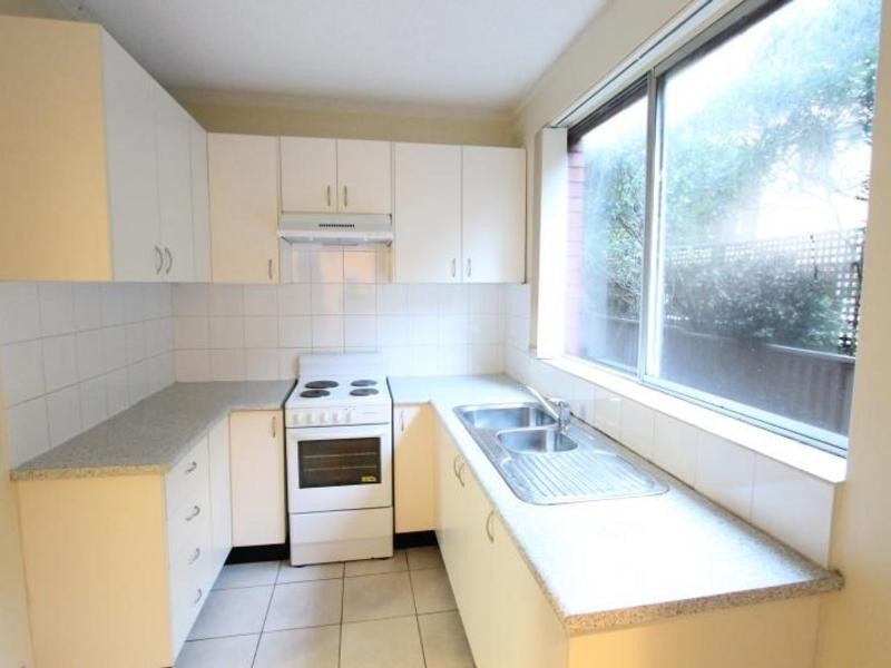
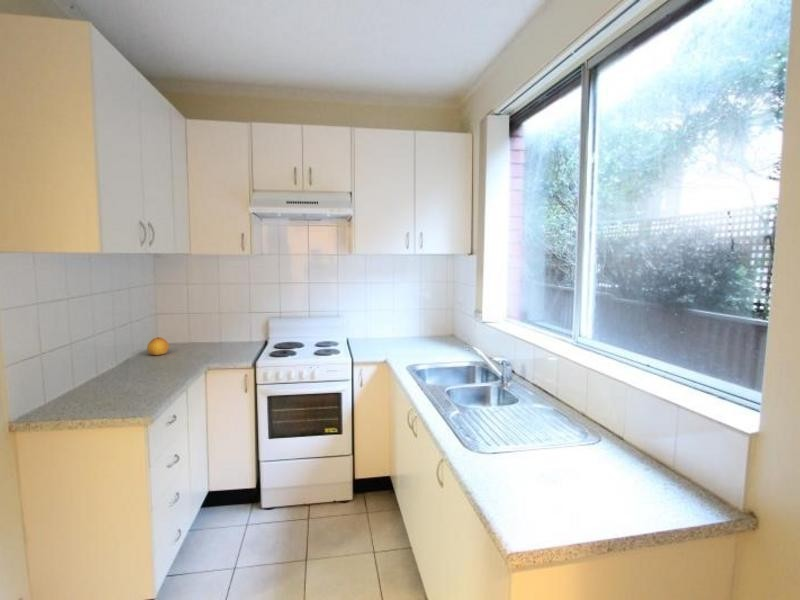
+ fruit (158, 345)
